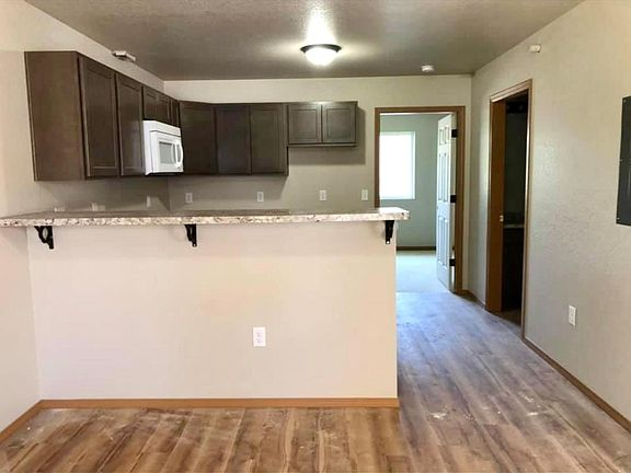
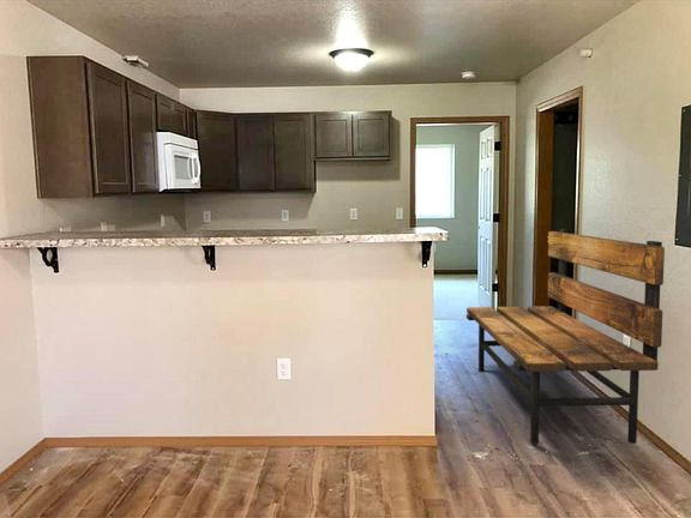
+ bench (543, 319)
